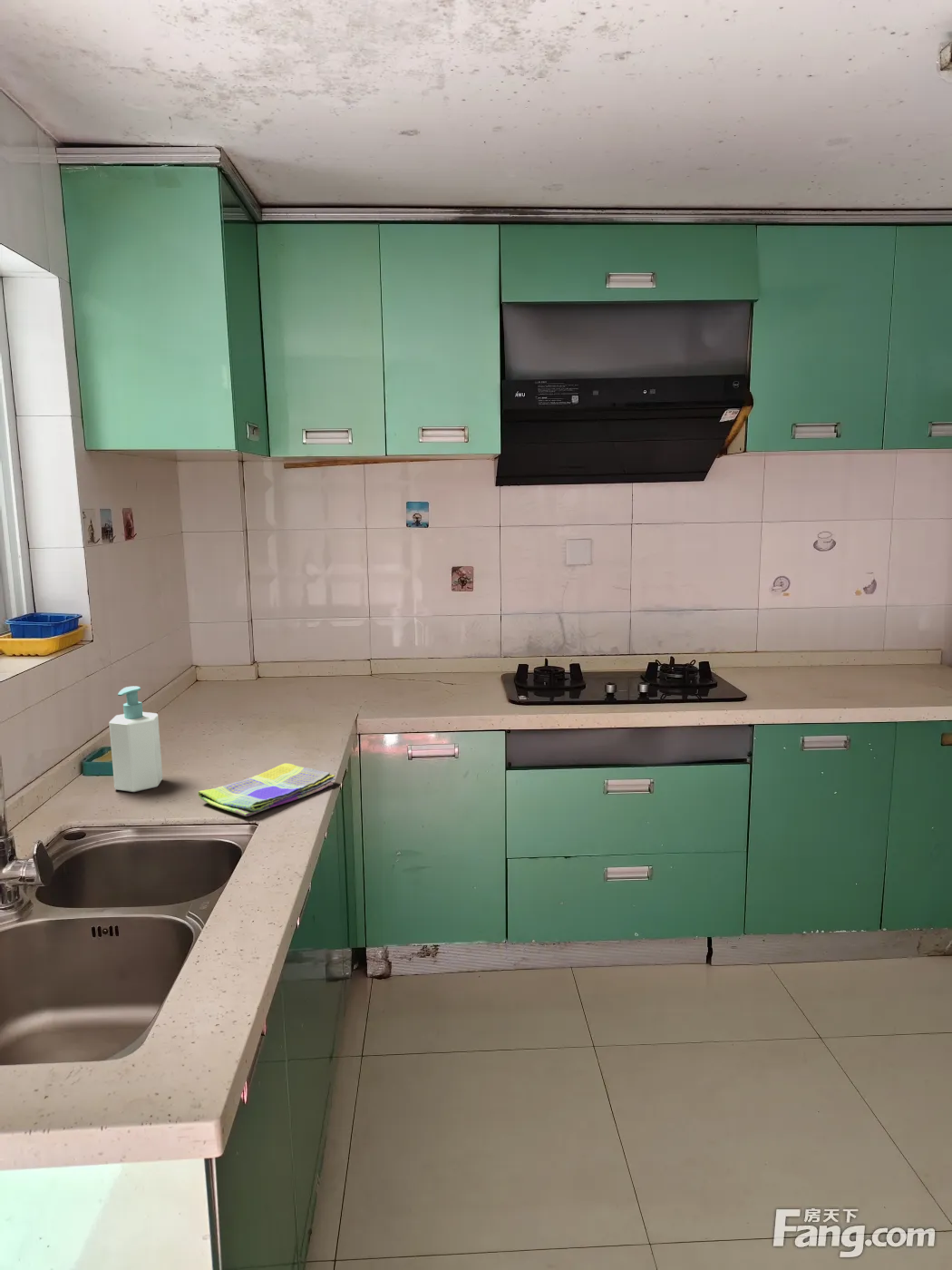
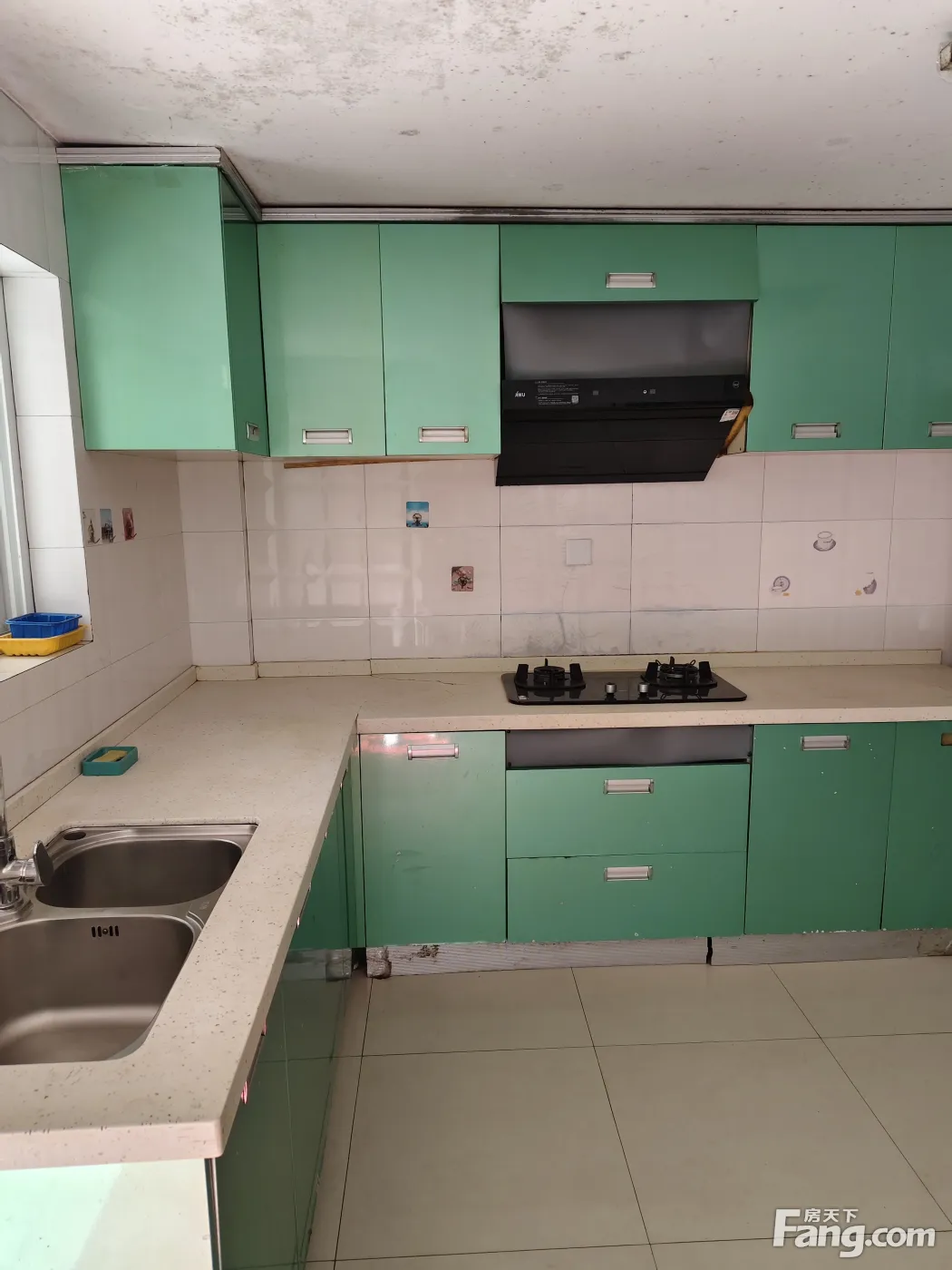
- soap bottle (135, 736)
- dish towel (268, 786)
